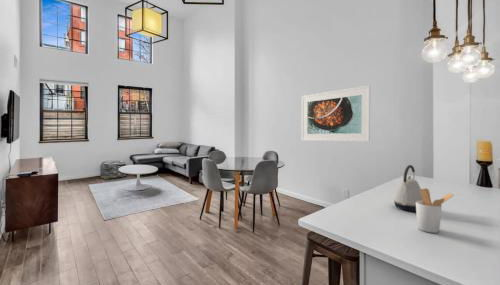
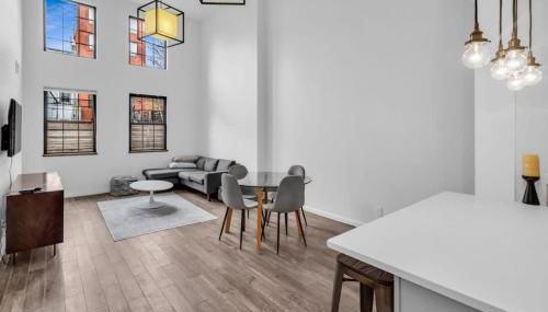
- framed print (332, 116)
- utensil holder (434, 210)
- kettle (409, 186)
